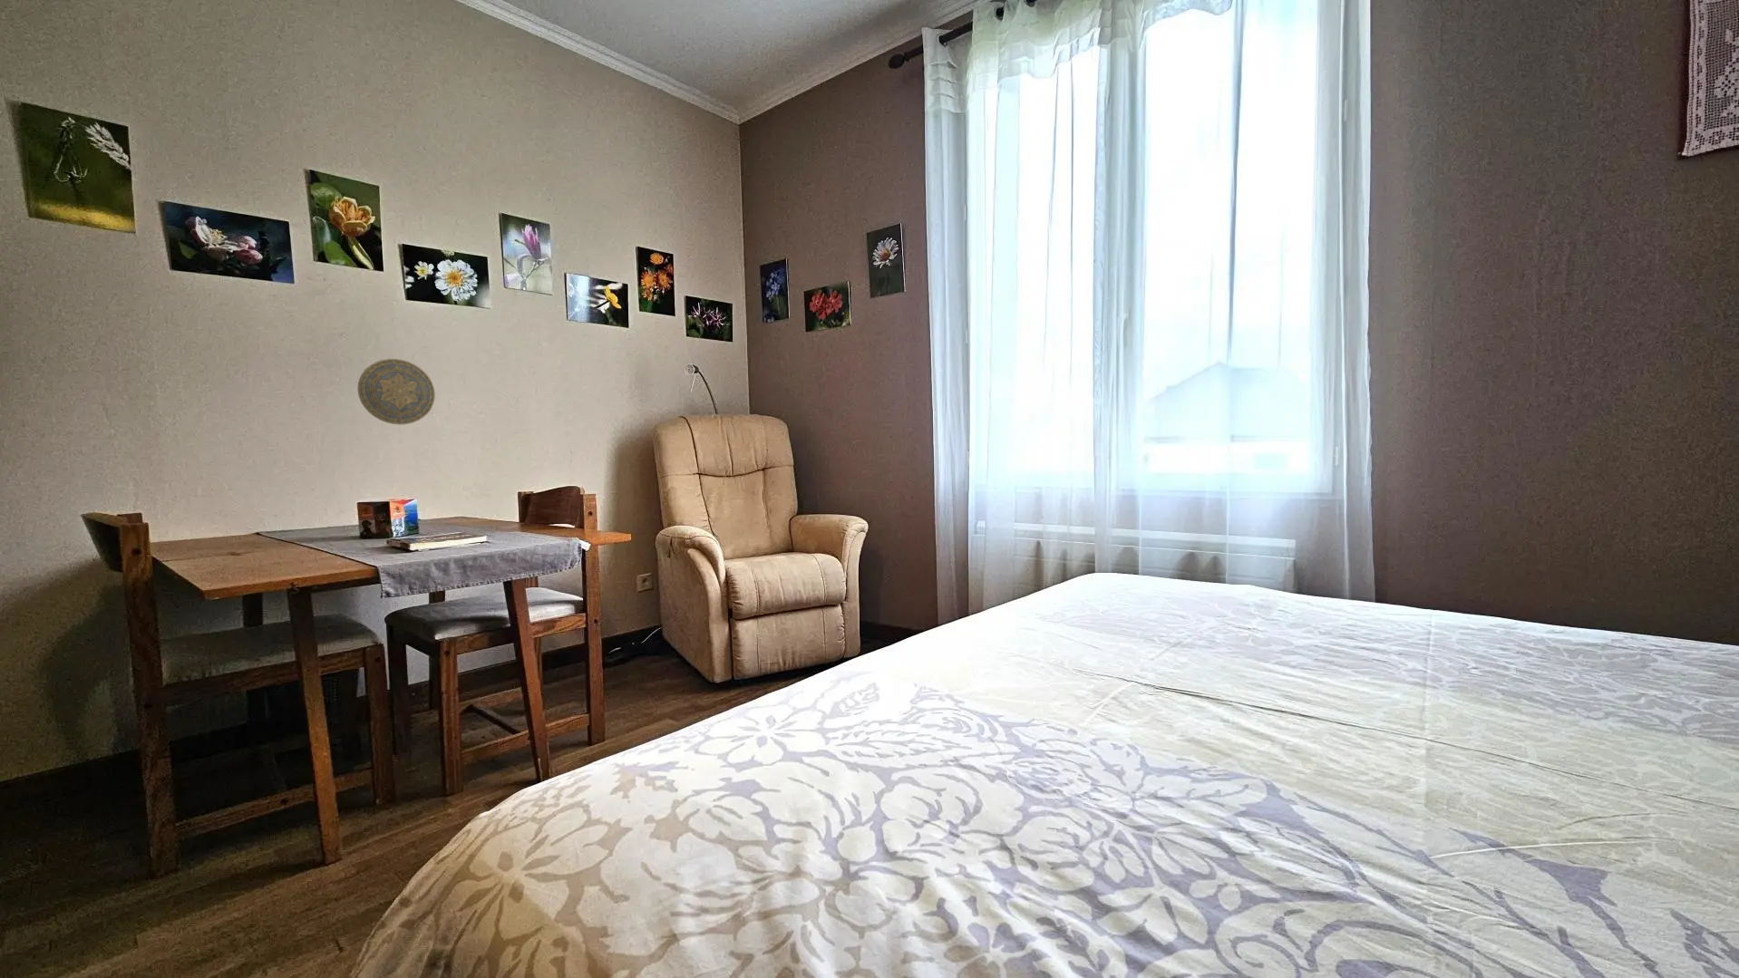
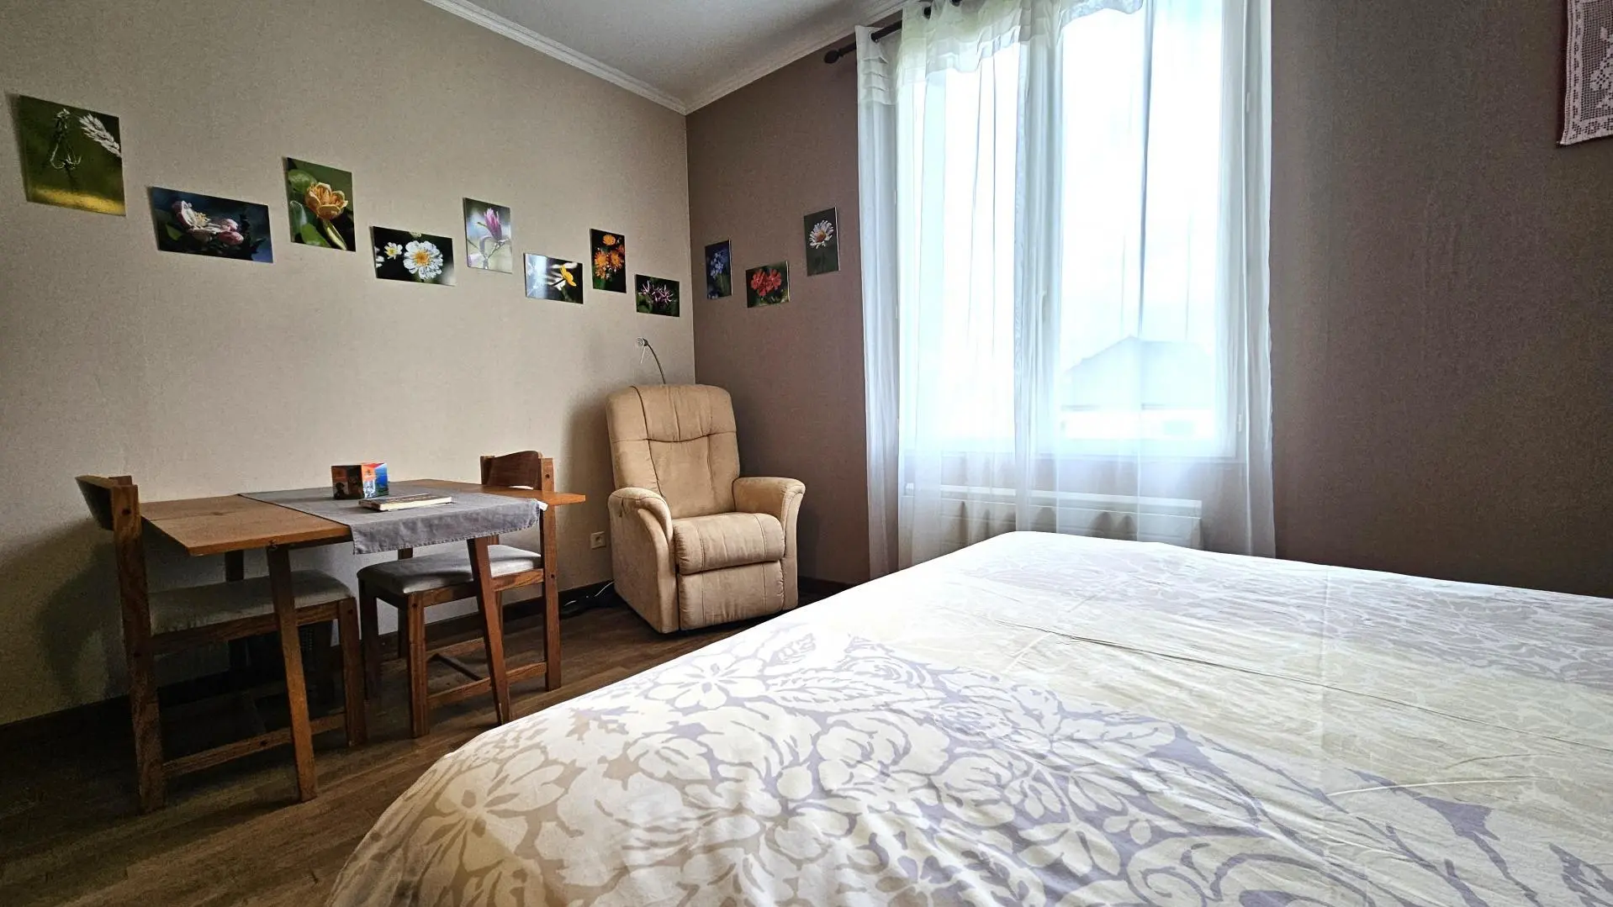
- decorative plate (398, 392)
